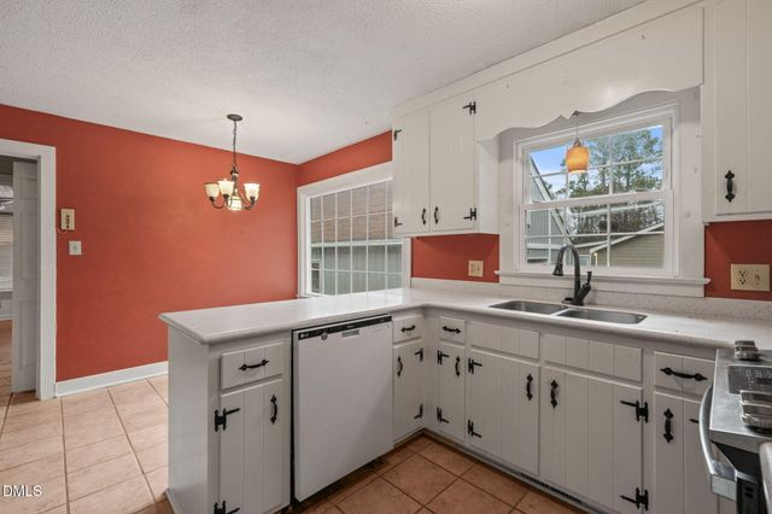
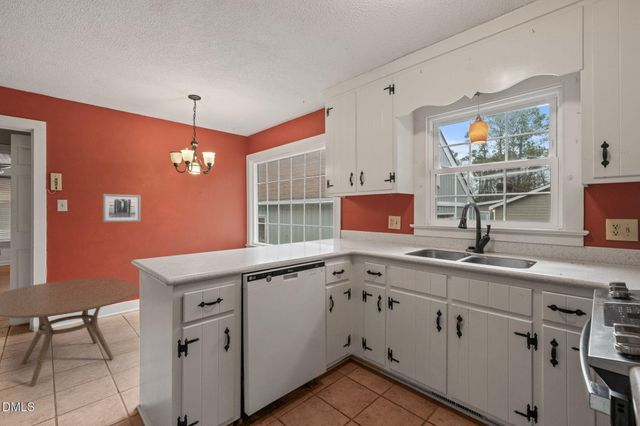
+ wall art (122, 208)
+ dining table (68, 328)
